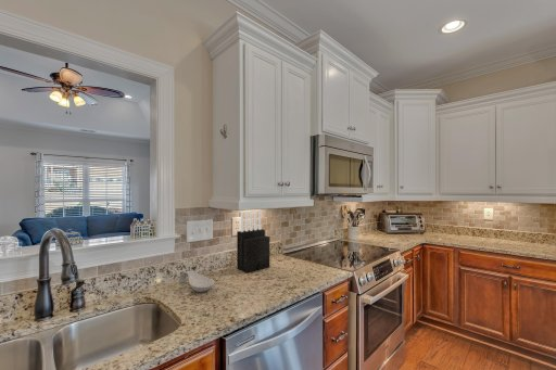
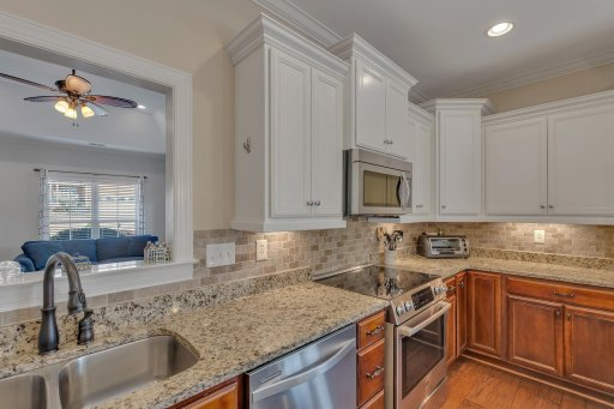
- spoon rest (194, 280)
- knife block (254, 240)
